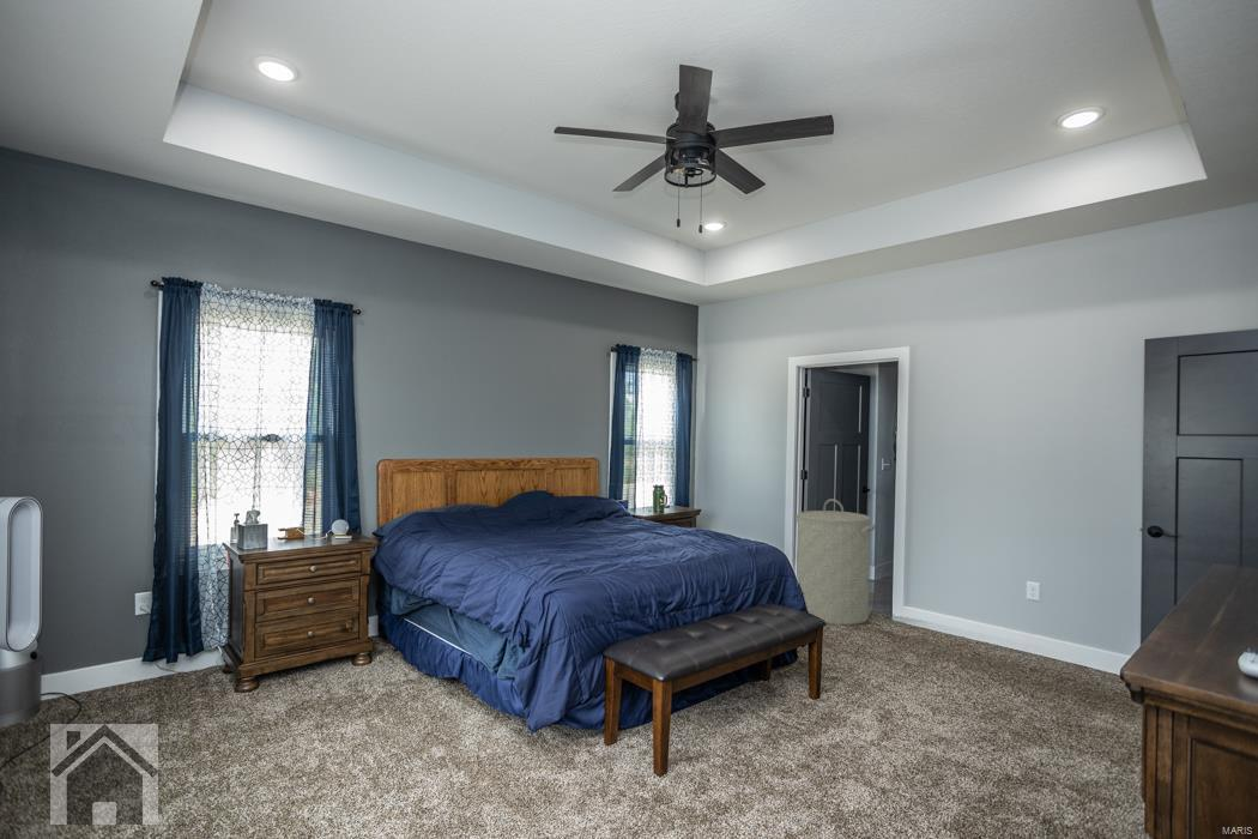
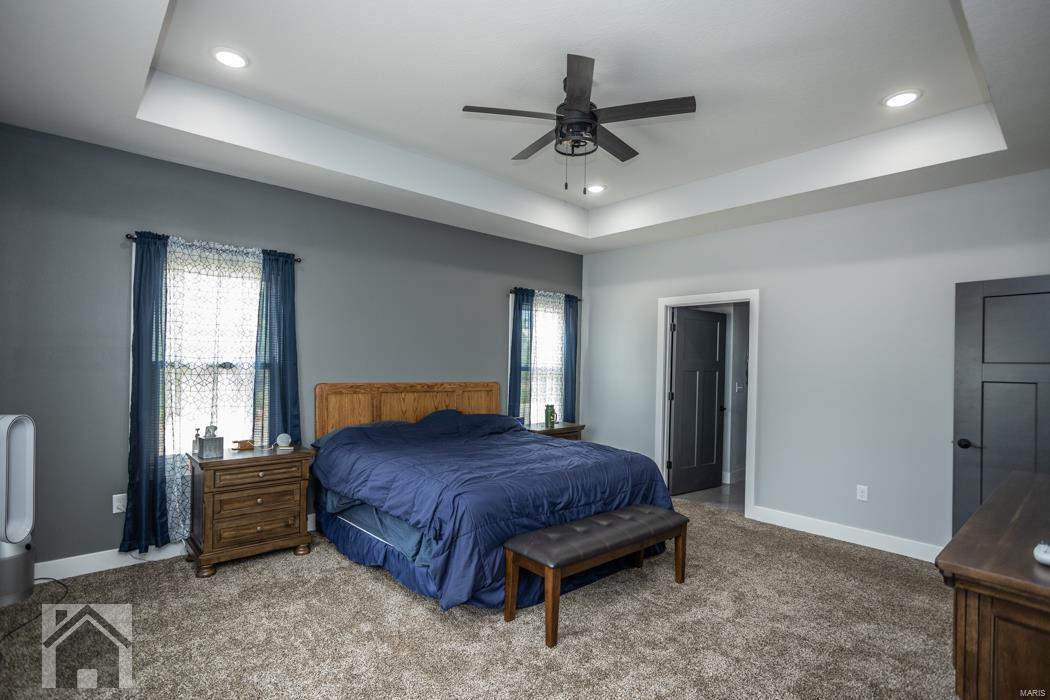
- laundry hamper (833, 556)
